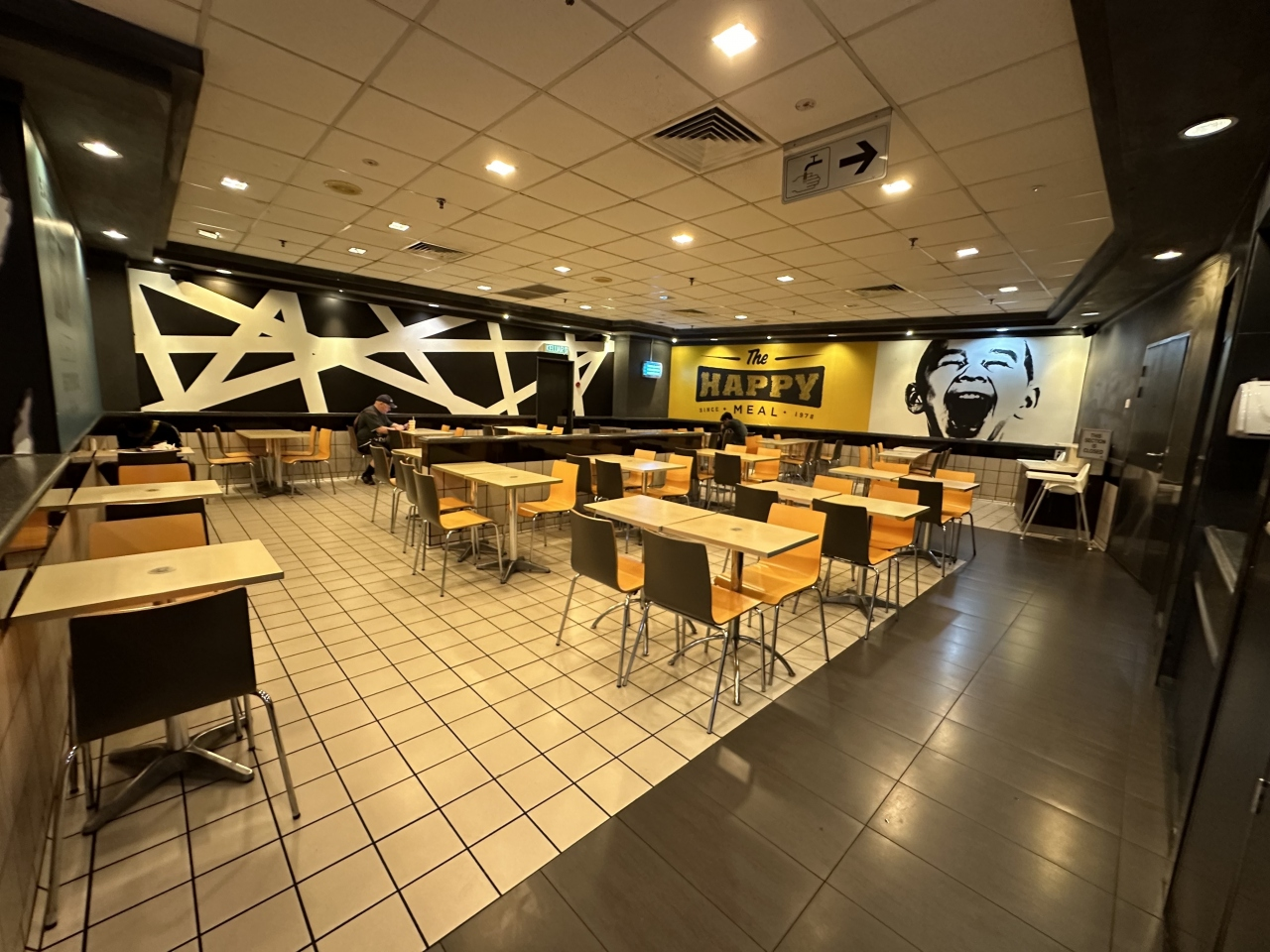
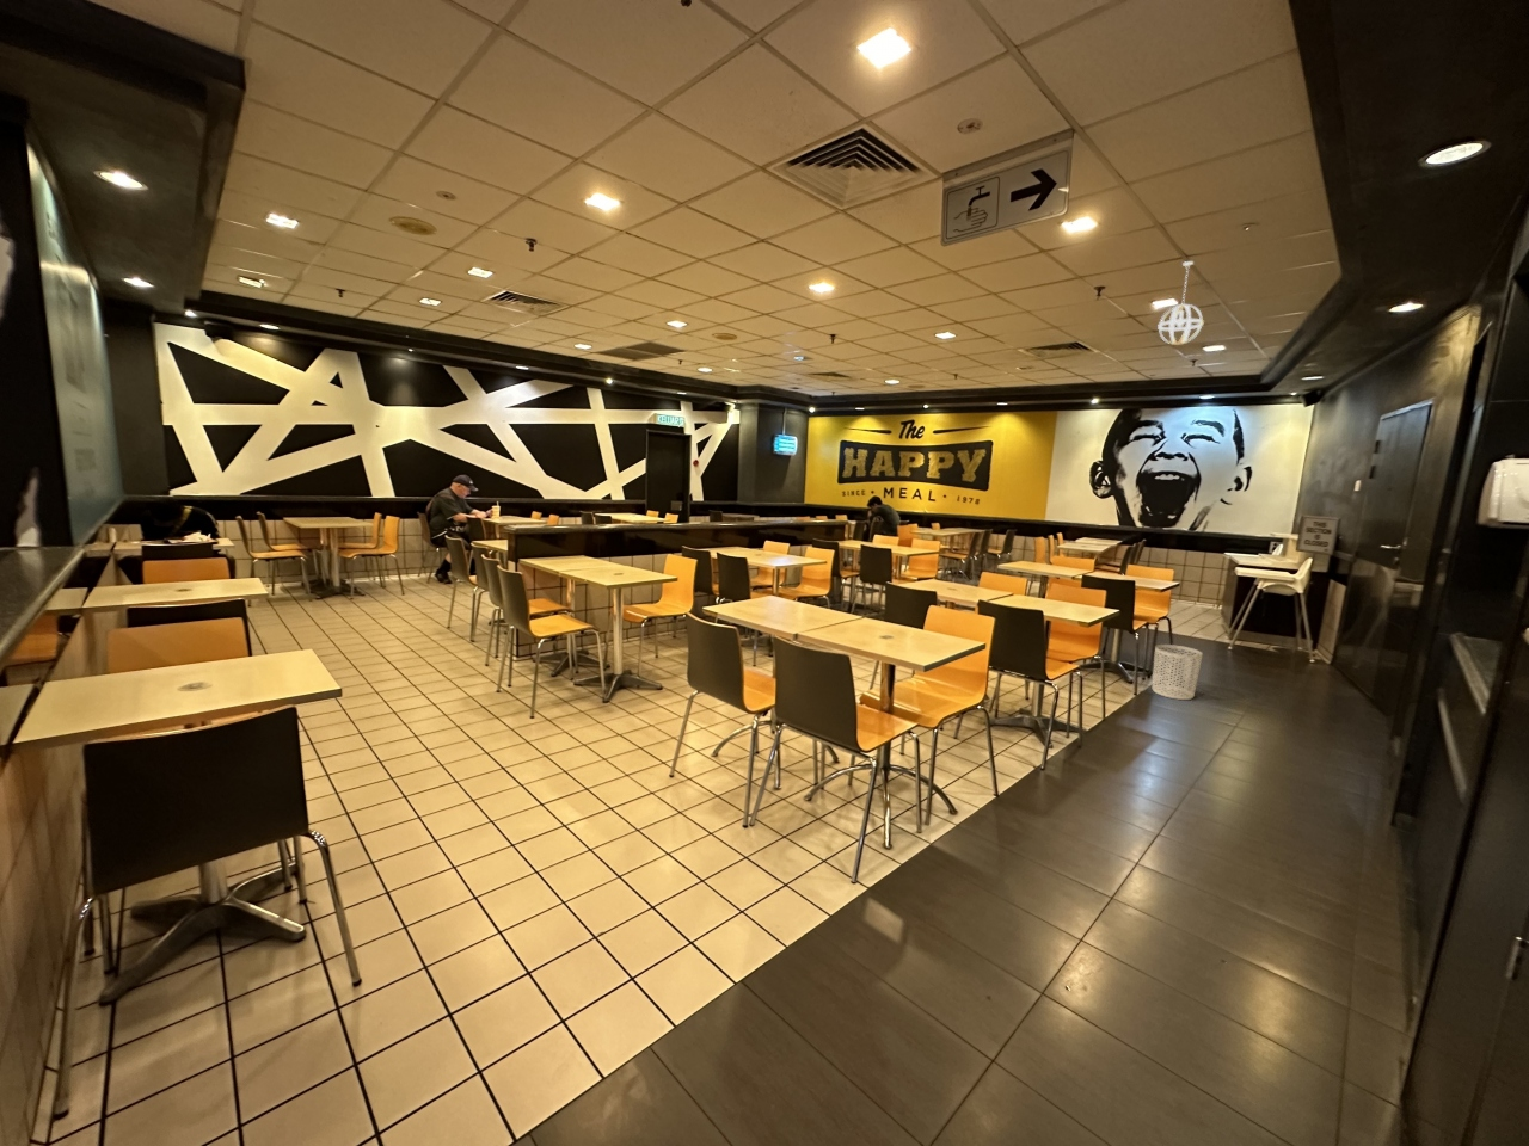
+ waste bin (1174, 671)
+ pendant light (1182, 303)
